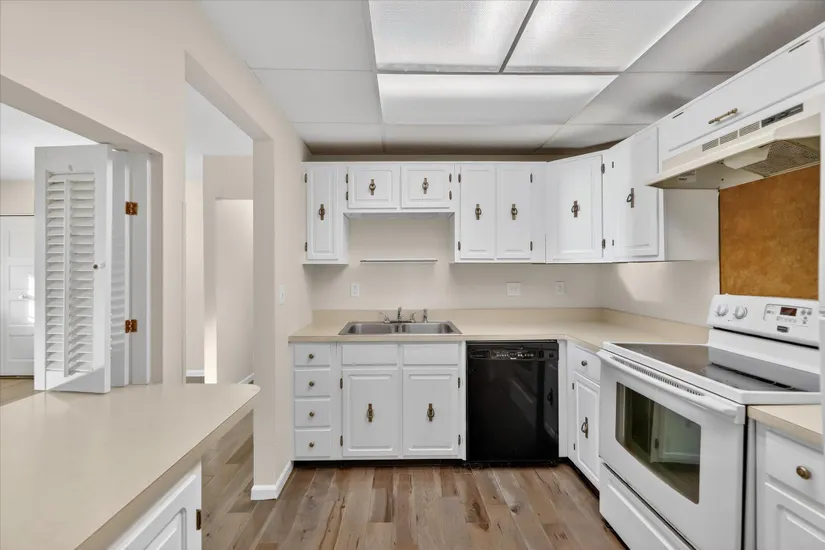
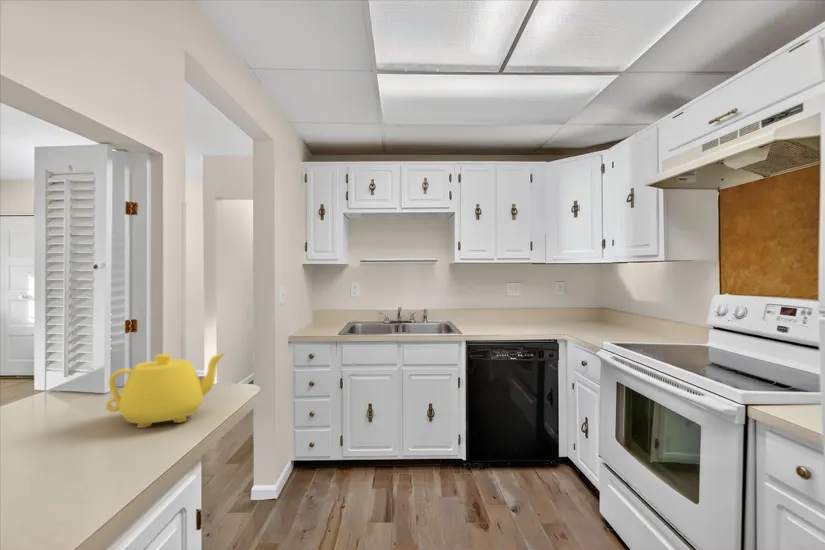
+ teapot (169, 385)
